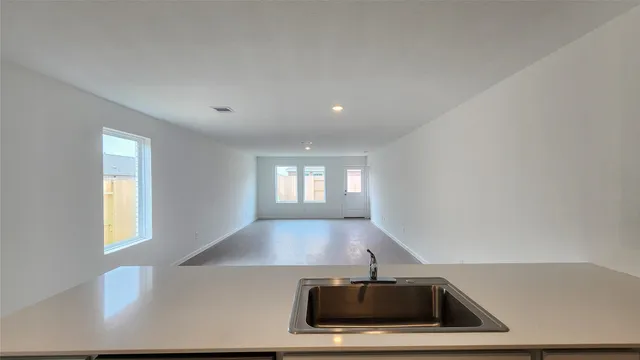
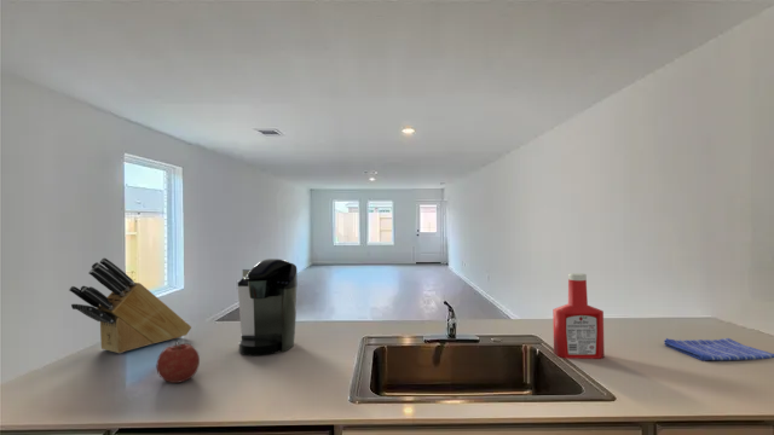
+ fruit (178, 360)
+ dish towel (716, 348)
+ coffee maker (256, 301)
+ soap bottle (577, 314)
+ knife block (134, 300)
